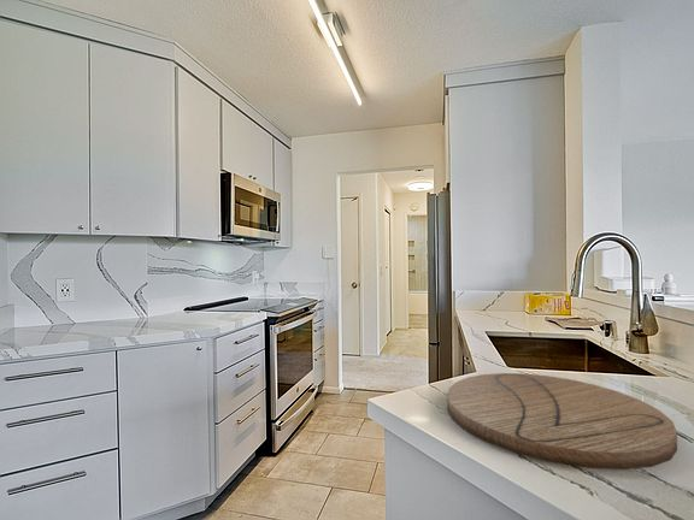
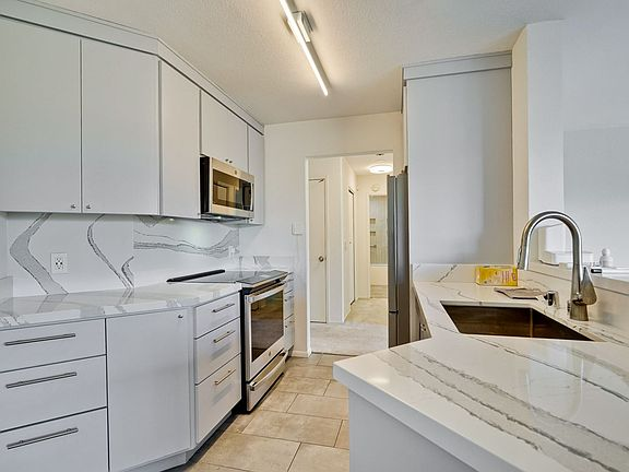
- cutting board (547, 409)
